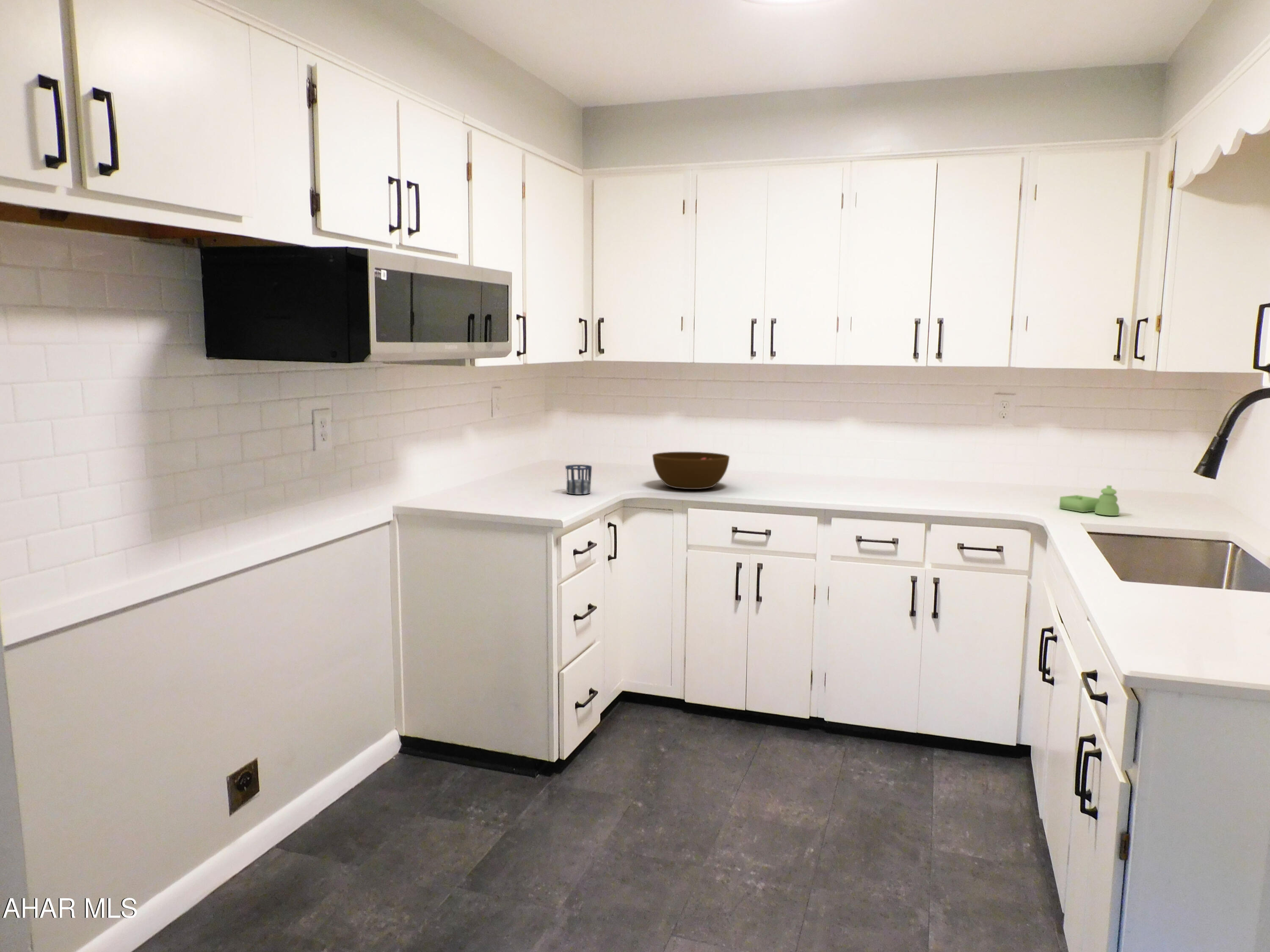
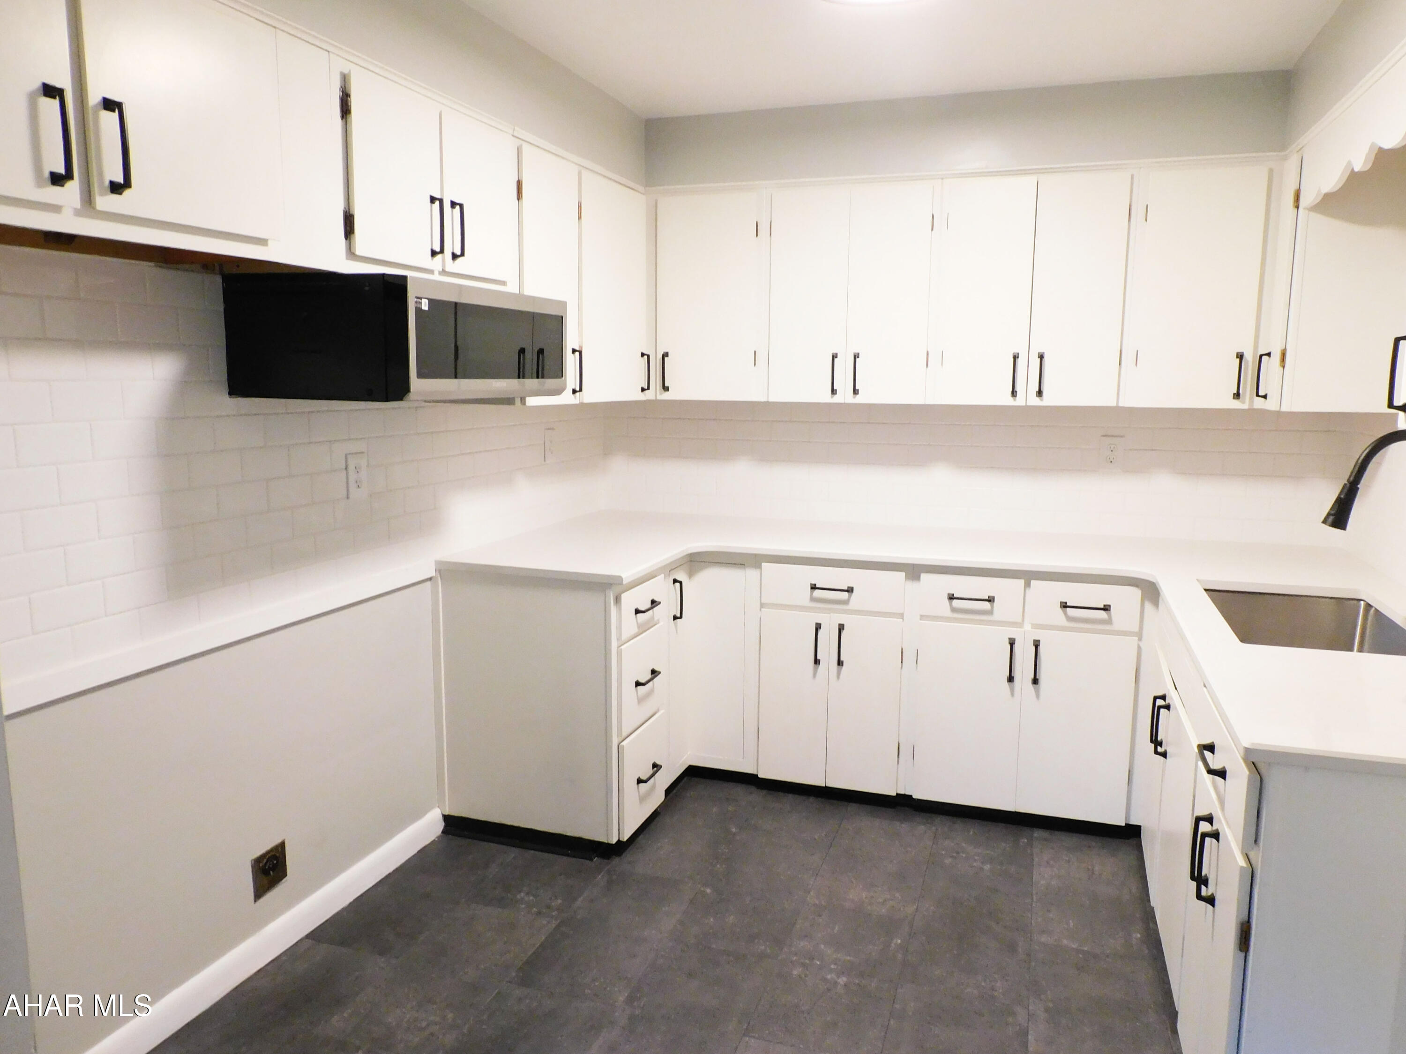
- cup (578, 479)
- soap dispenser (1093, 498)
- bowl (690, 471)
